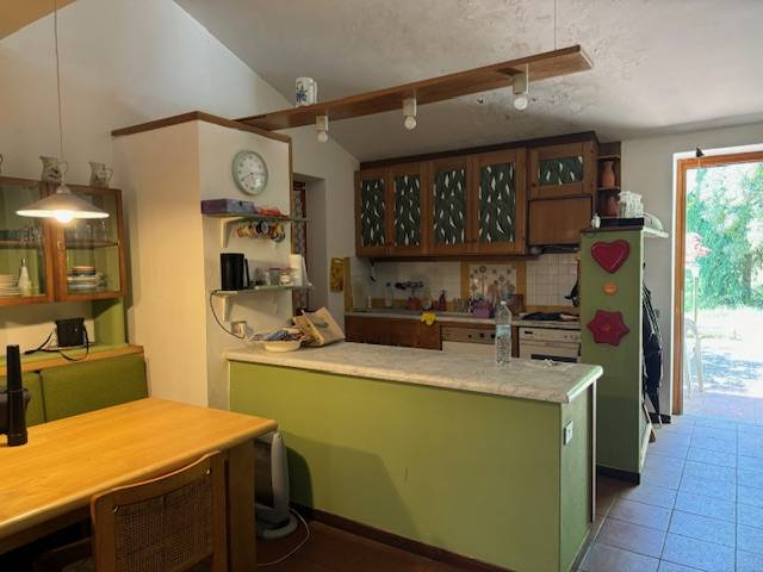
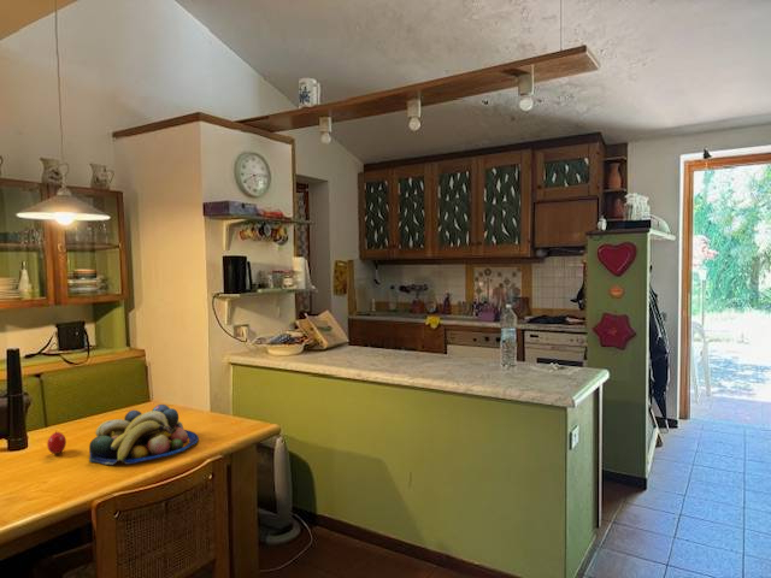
+ apple (57, 441)
+ fruit bowl (145, 427)
